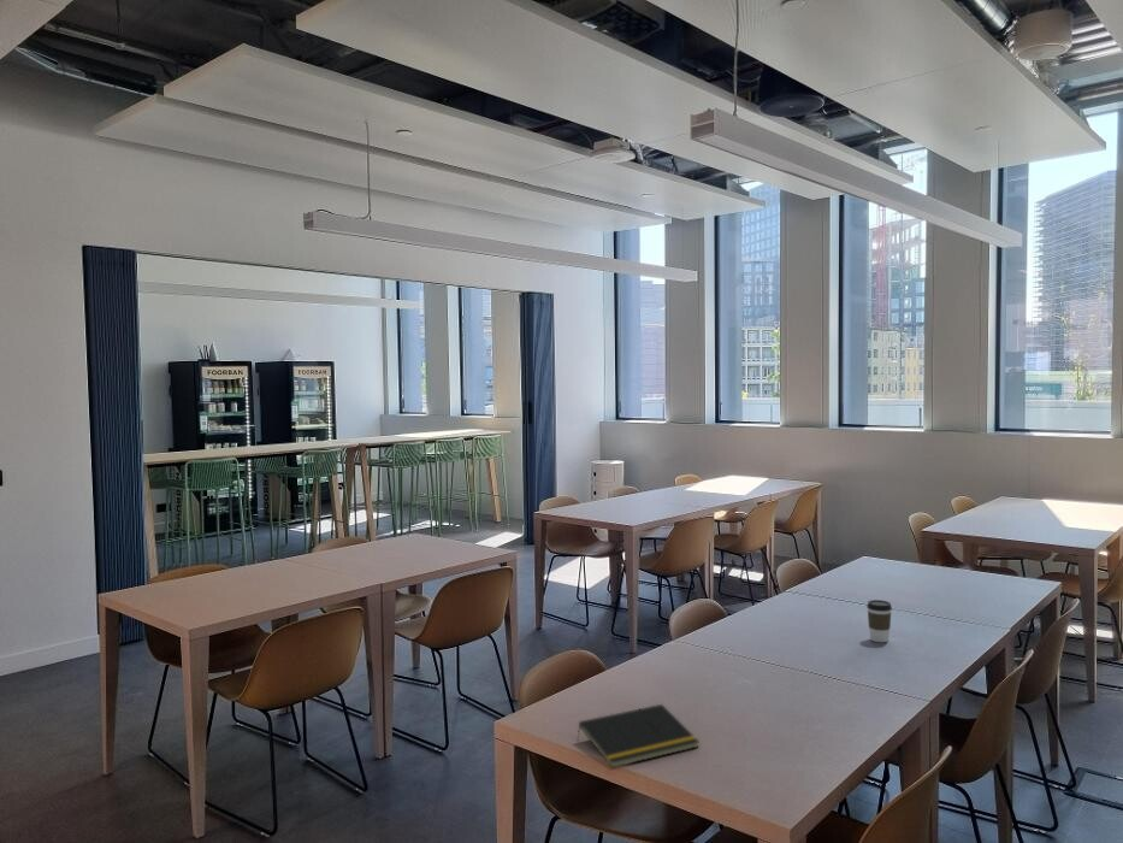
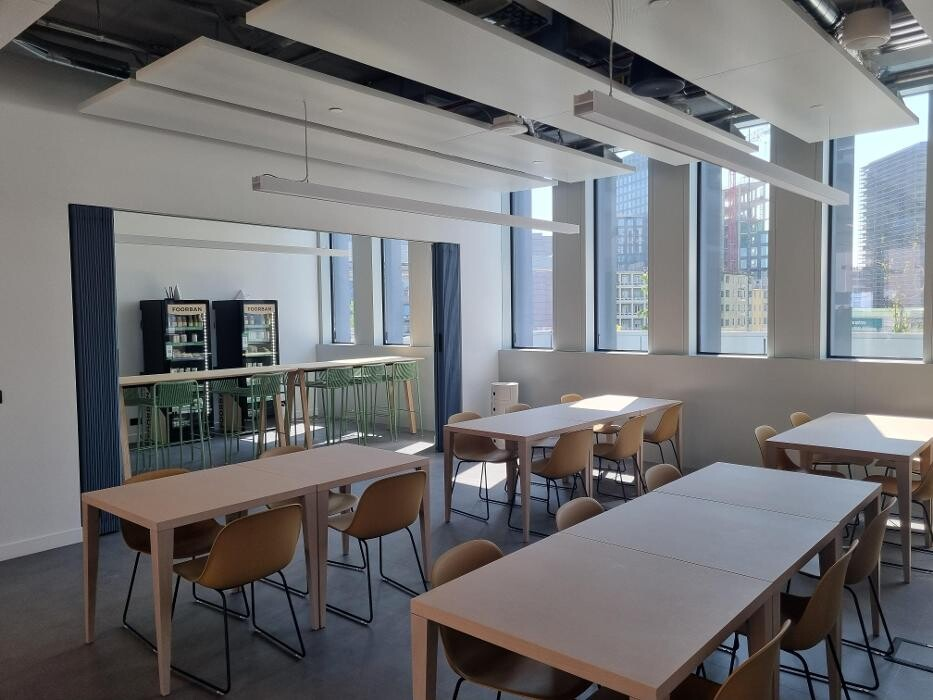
- notepad (638, 733)
- coffee cup (879, 620)
